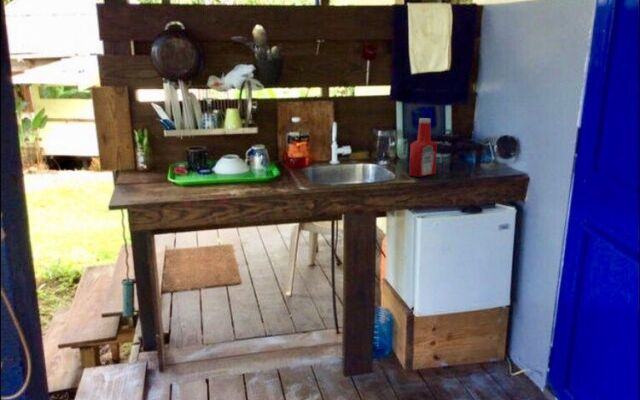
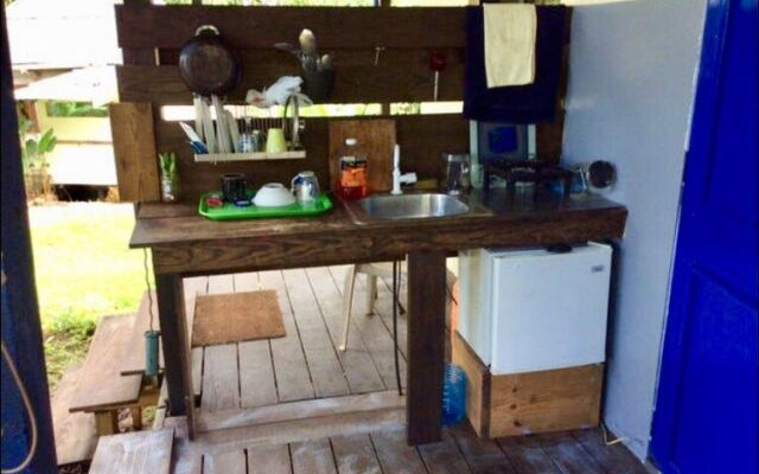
- soap bottle (423, 146)
